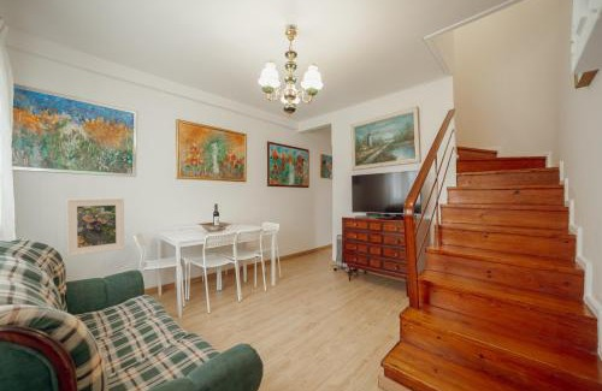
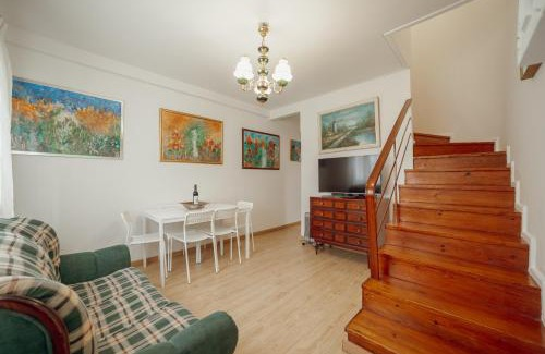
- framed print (96, 225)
